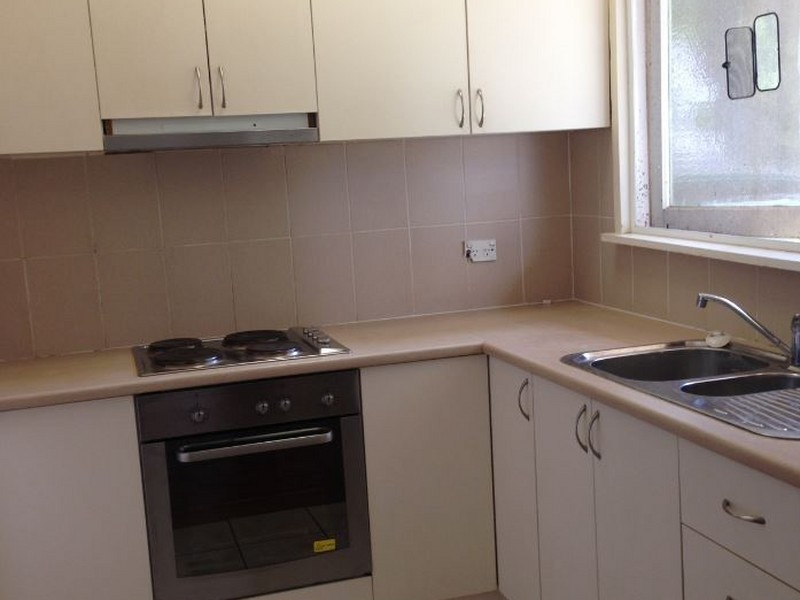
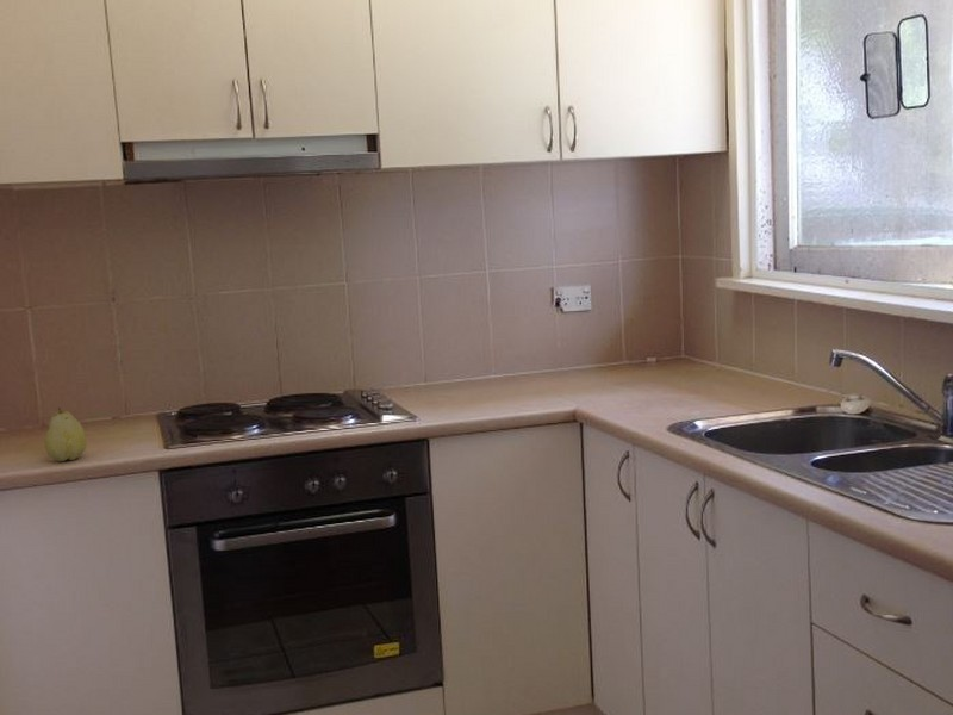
+ fruit (63, 433)
